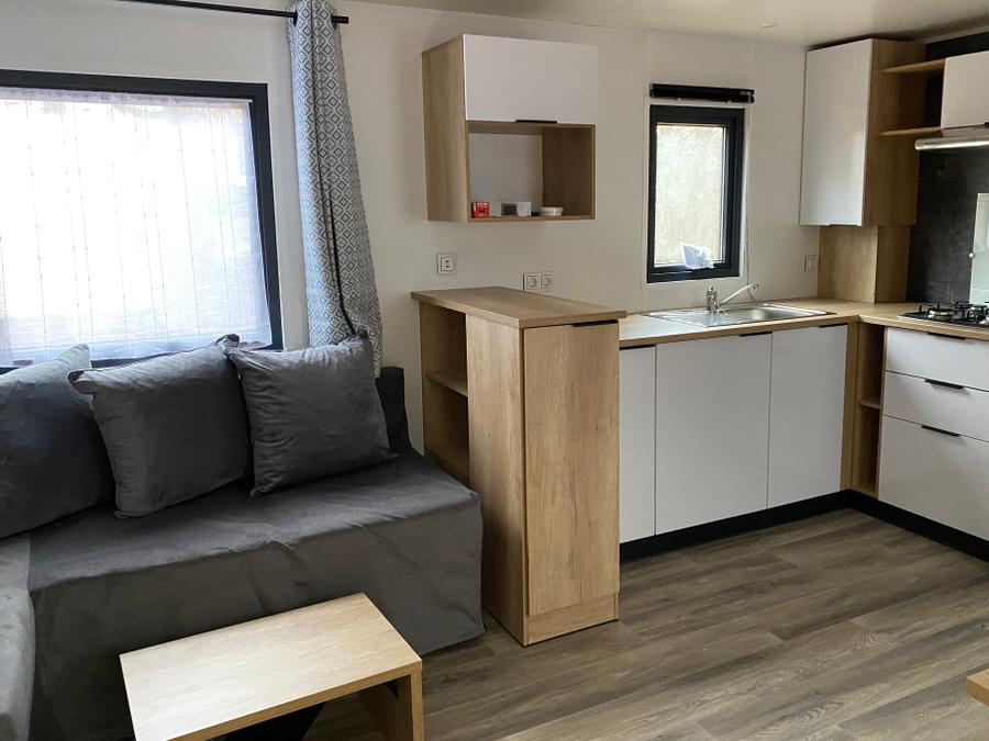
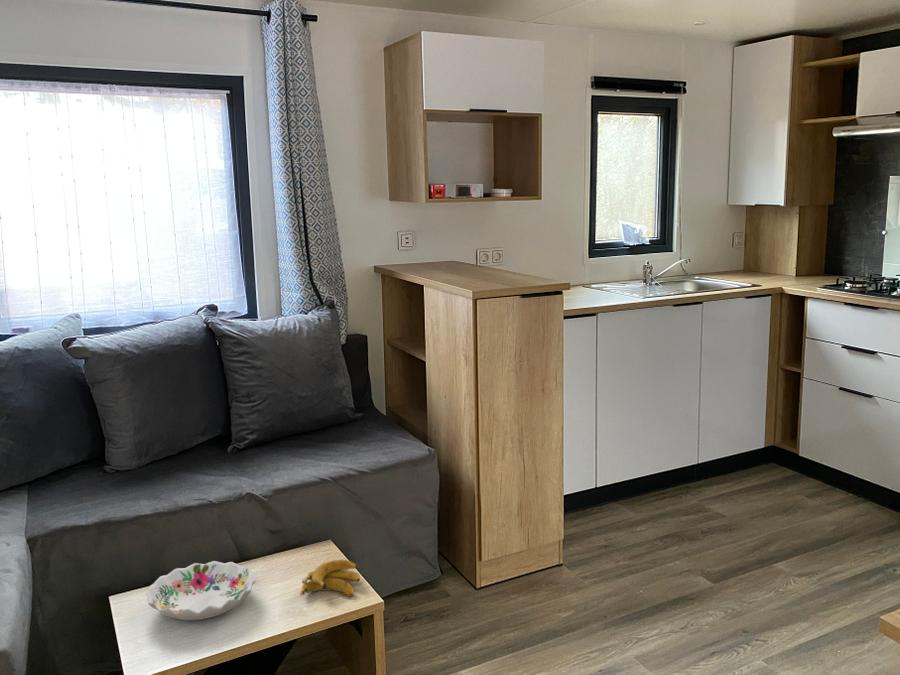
+ banana (331, 580)
+ decorative bowl (202, 594)
